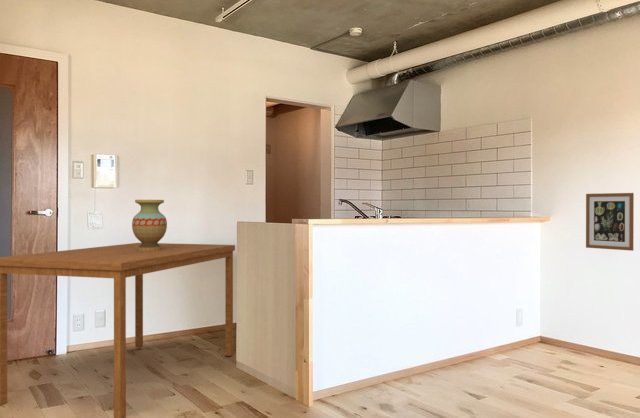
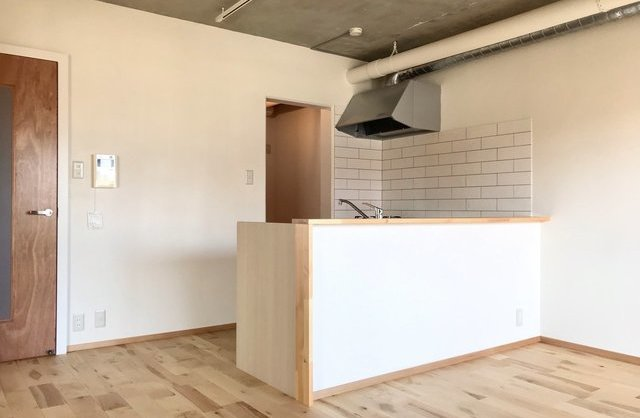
- vase (149, 224)
- dining table (135, 313)
- wall art (608, 221)
